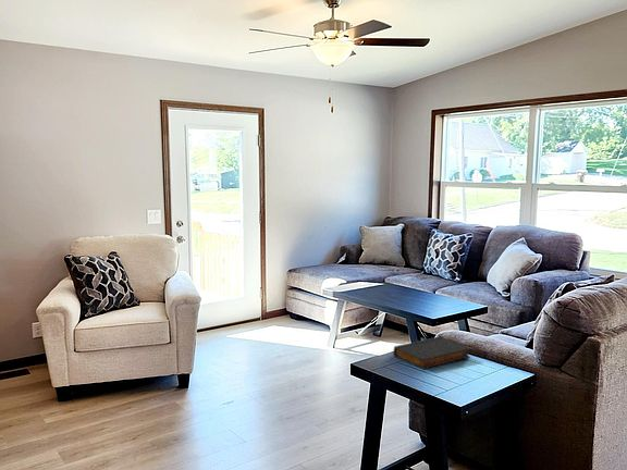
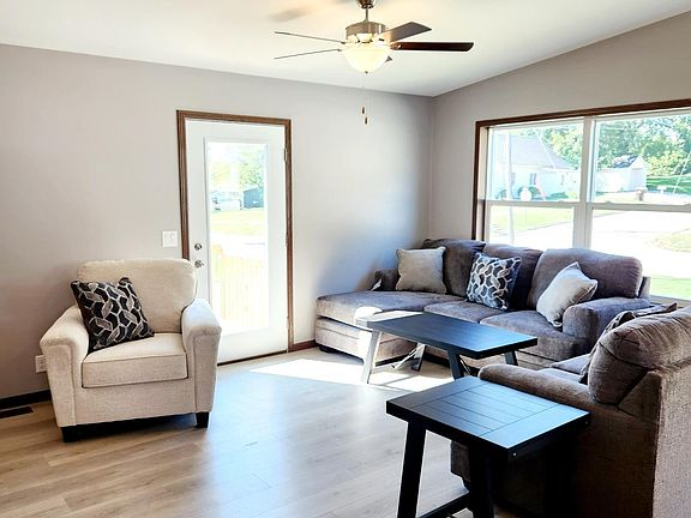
- book (431, 351)
